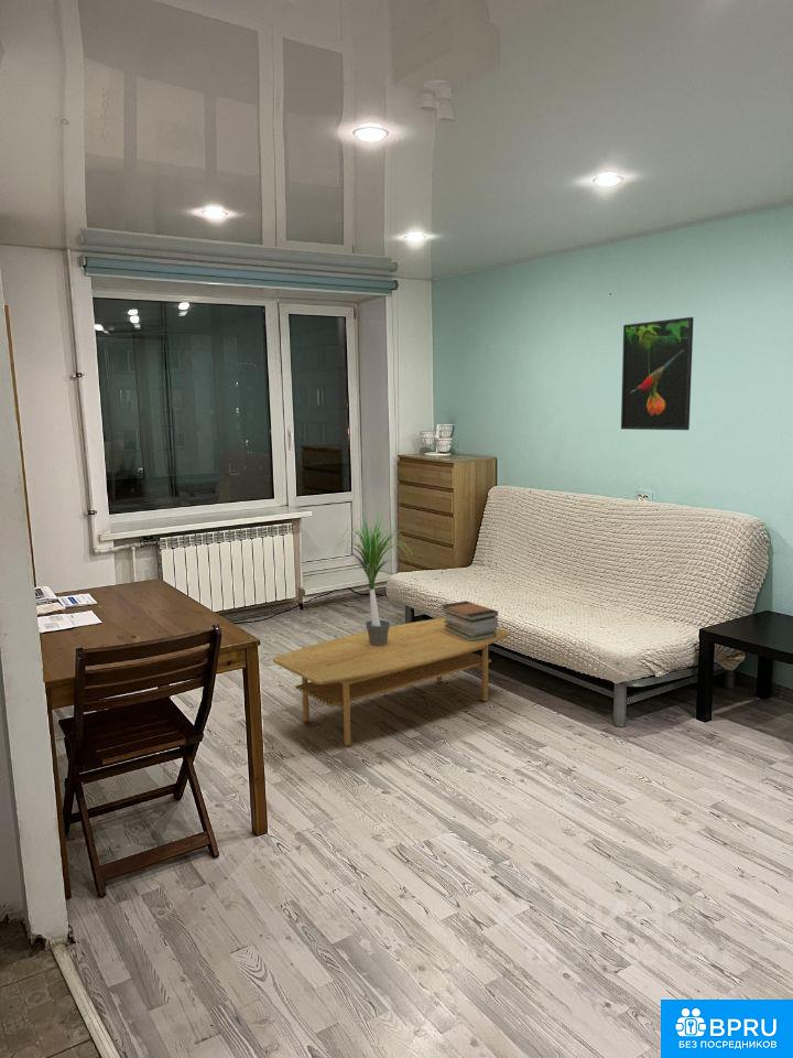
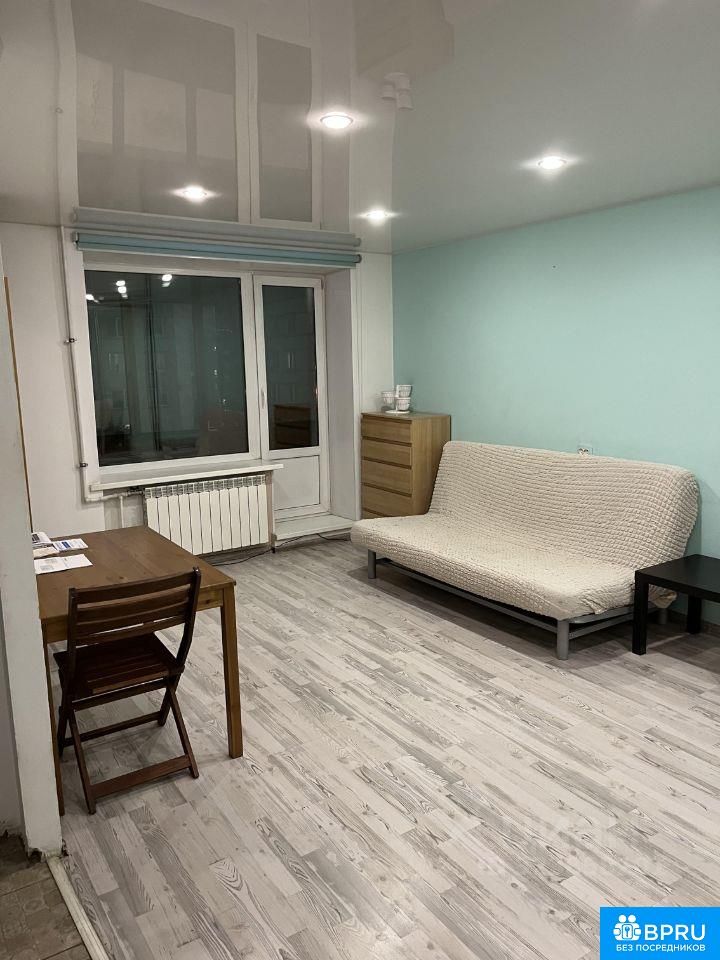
- book stack (469, 620)
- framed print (655, 376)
- coffee table (397, 677)
- potted plant (371, 575)
